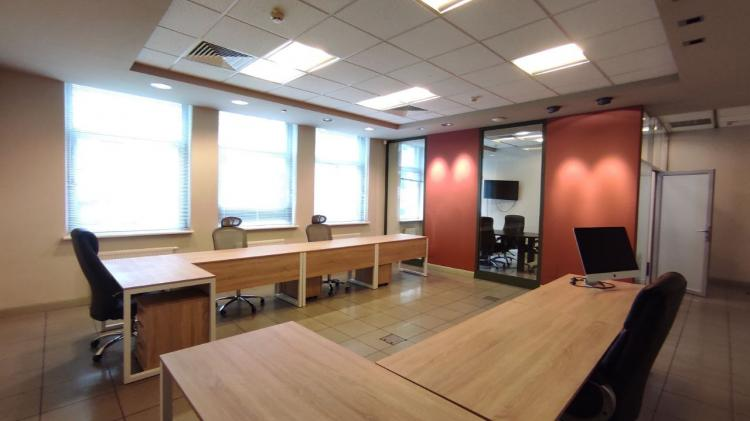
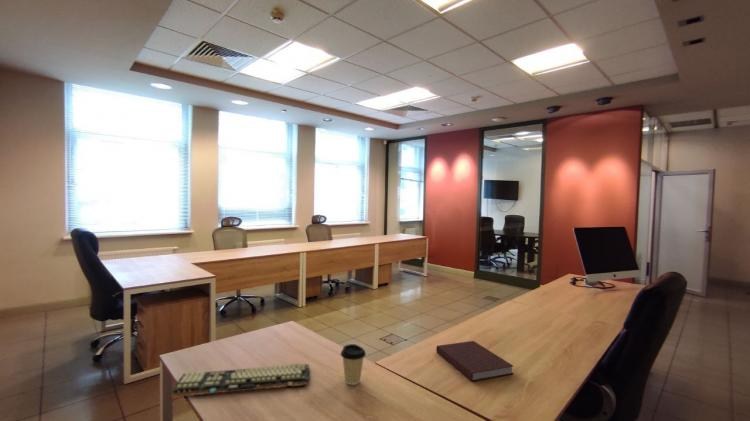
+ notebook (472, 359)
+ coffee cup (352, 364)
+ keyboard (244, 377)
